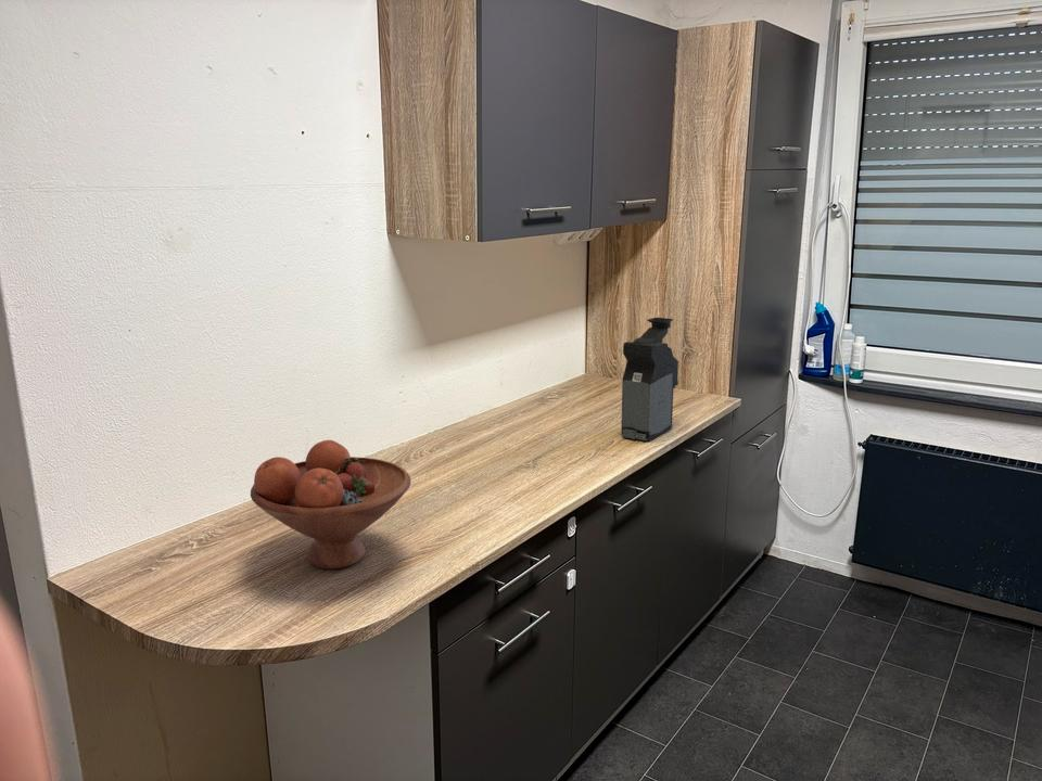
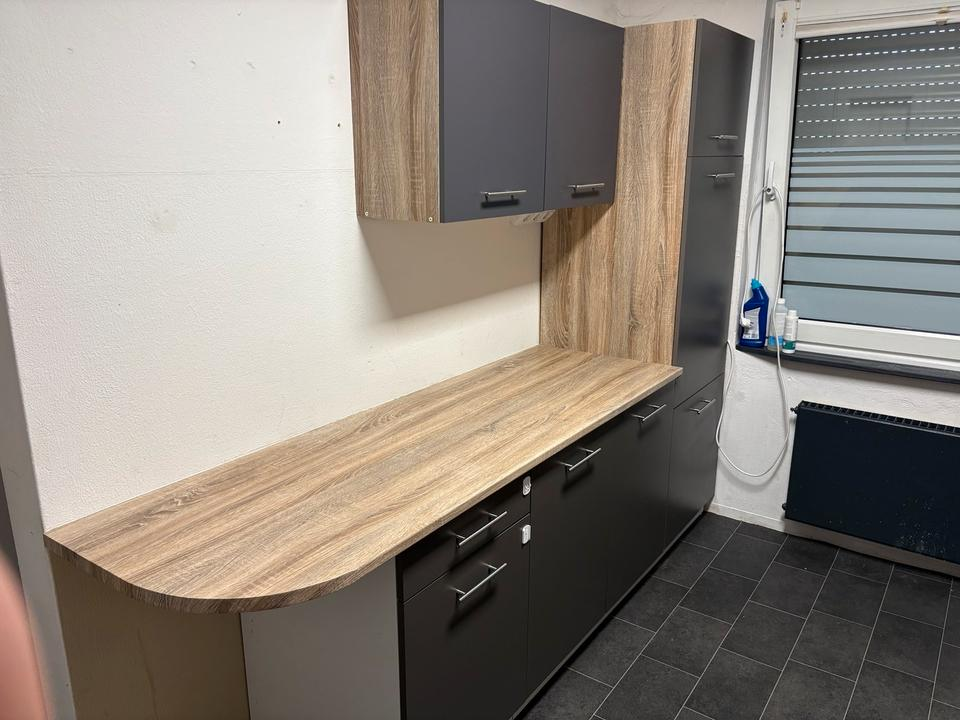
- fruit bowl (333, 504)
- coffee maker (650, 377)
